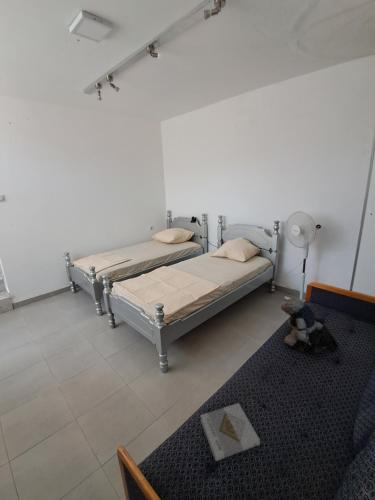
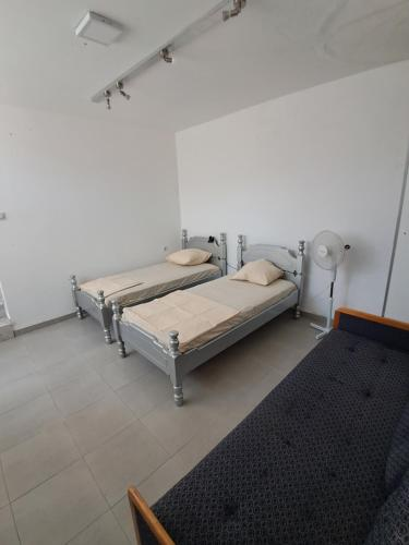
- teddy bear (309, 321)
- book (228, 429)
